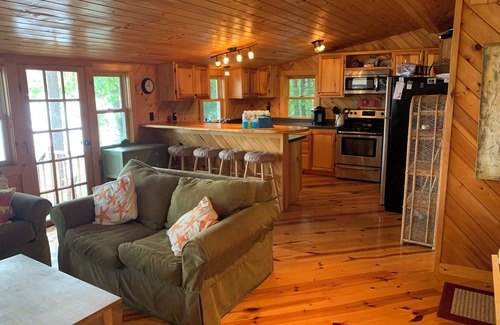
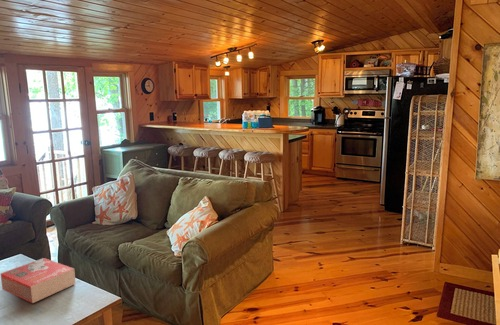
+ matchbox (38, 278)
